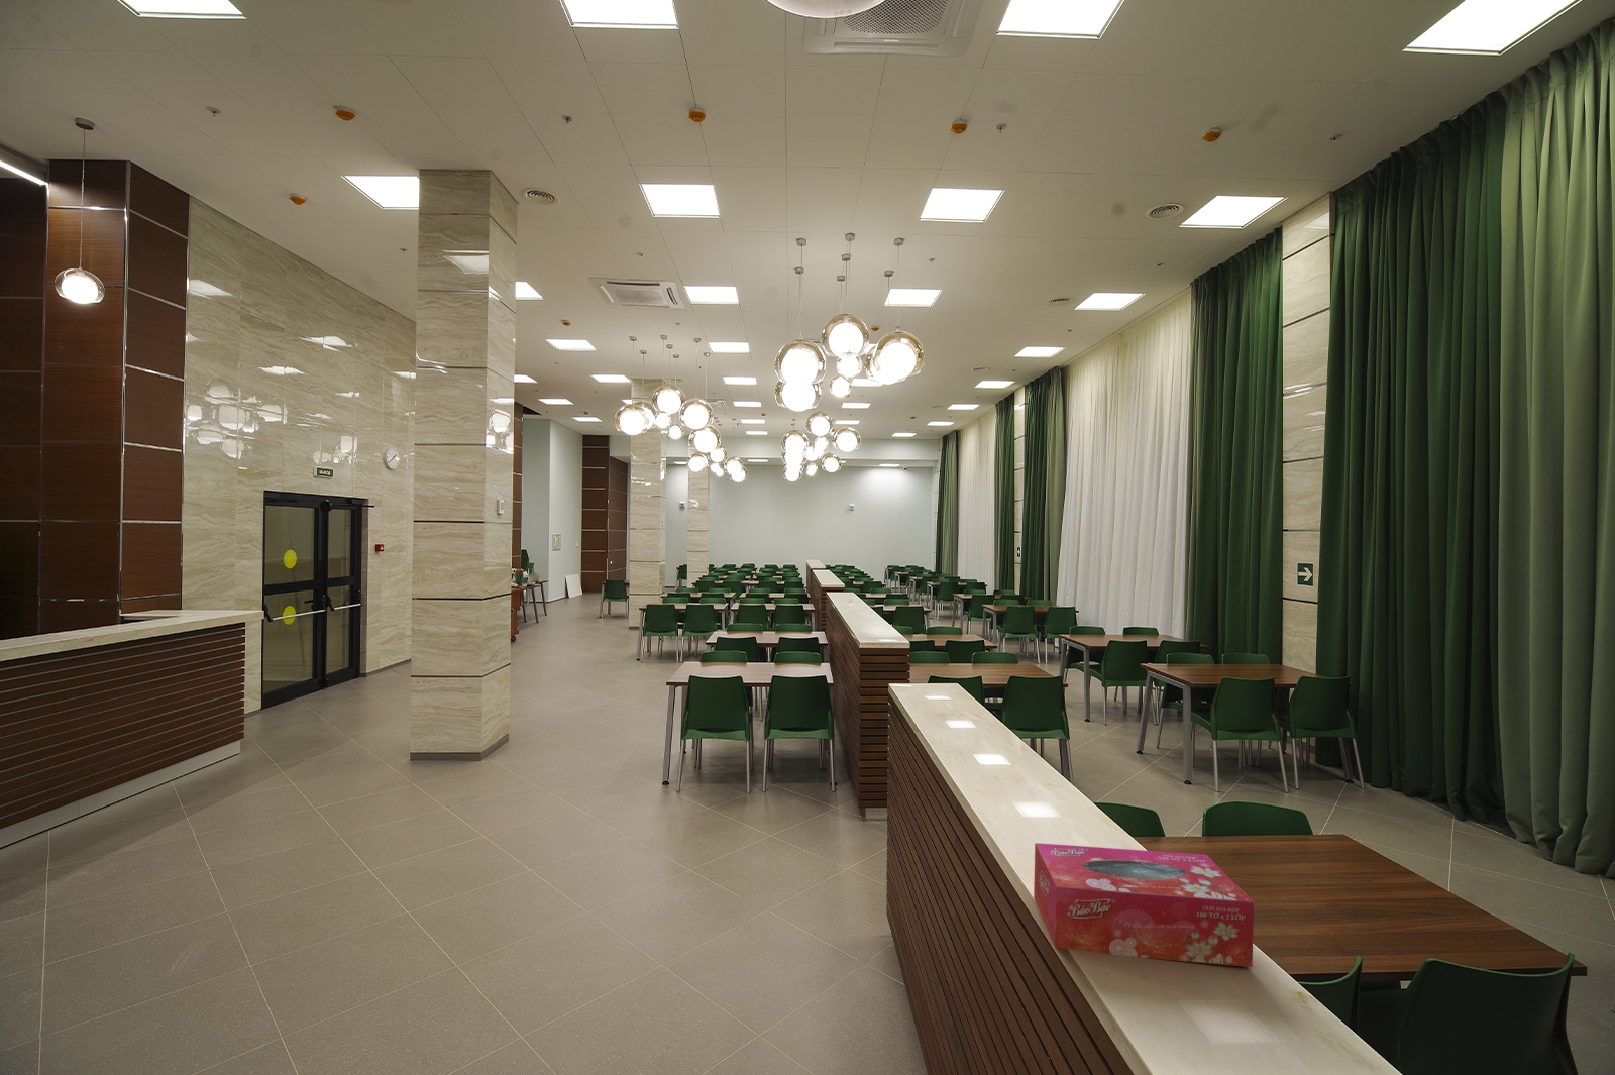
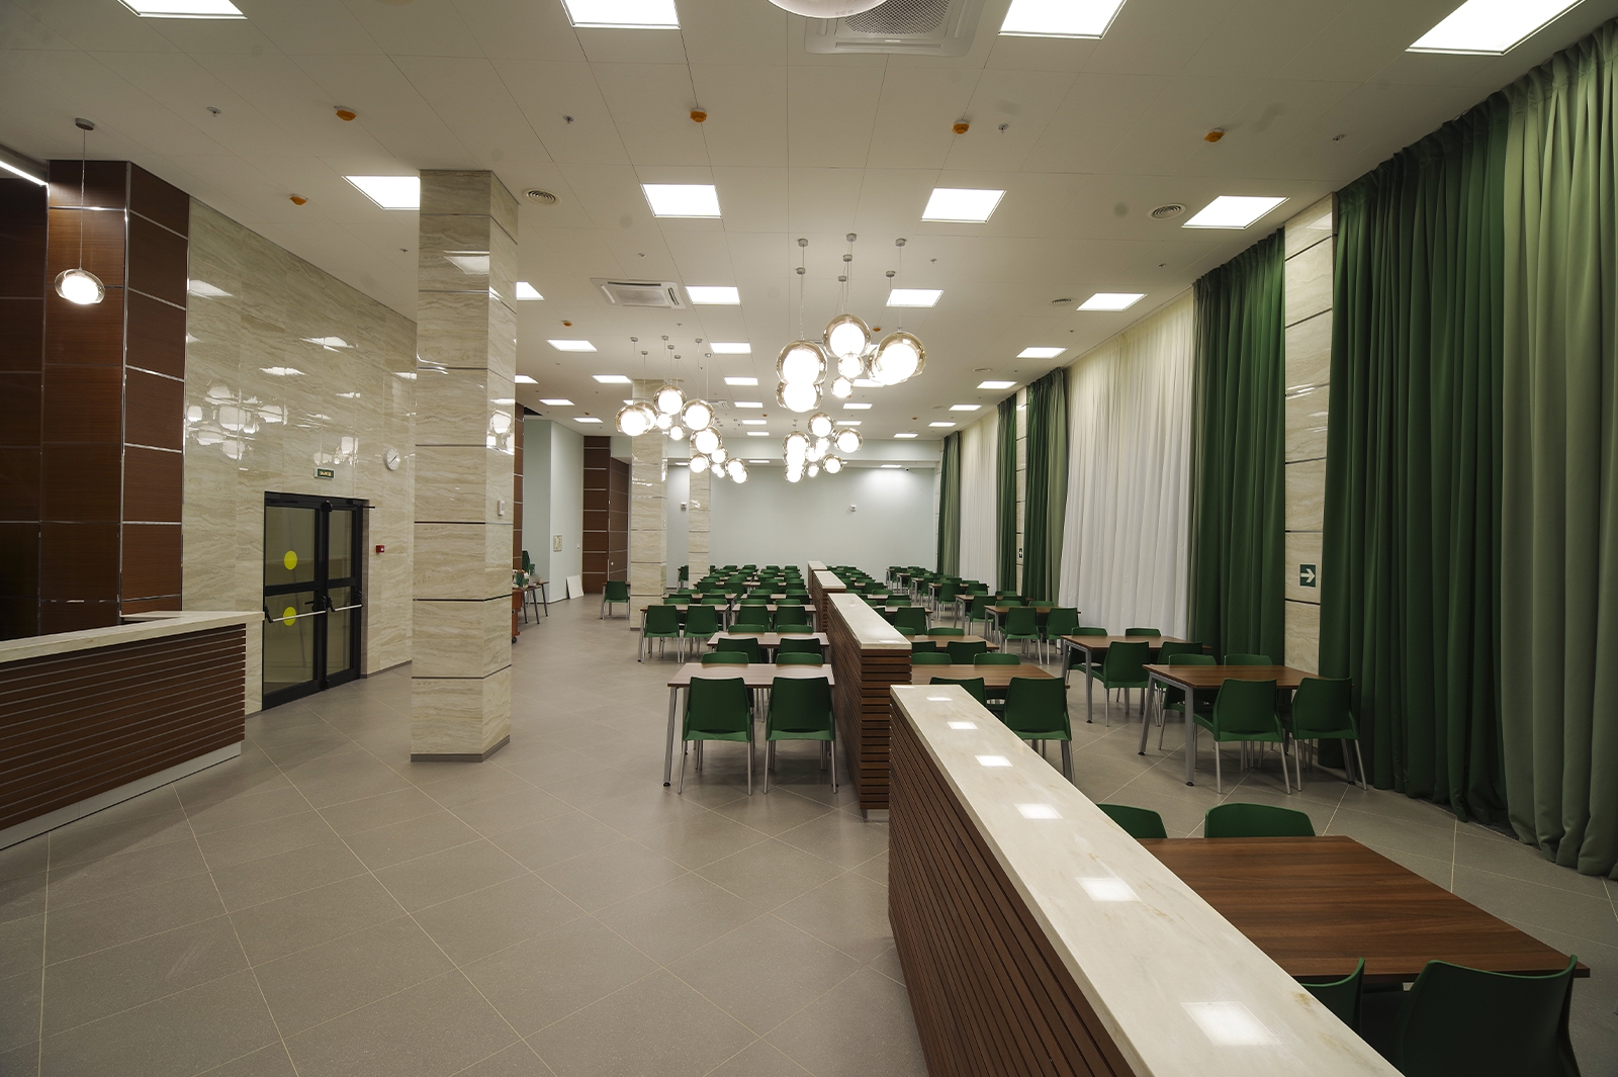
- tissue box (1135, 900)
